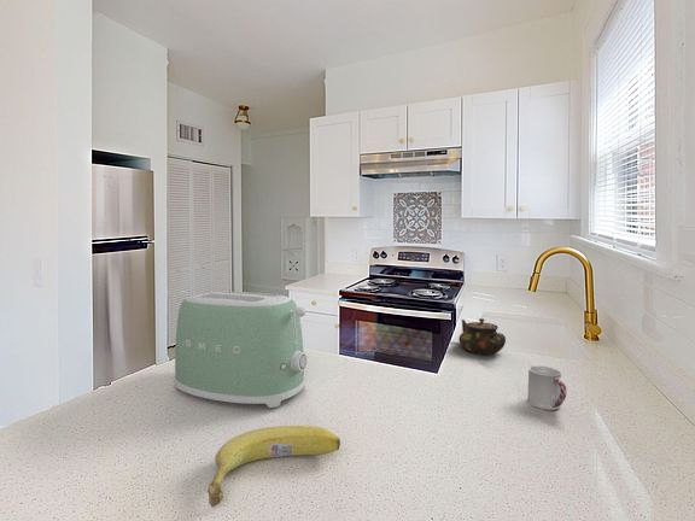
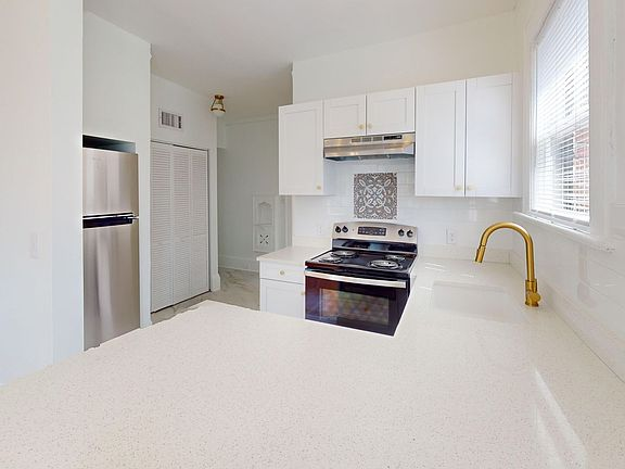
- fruit (268, 457)
- cup (548, 388)
- toaster (238, 340)
- teapot (480, 334)
